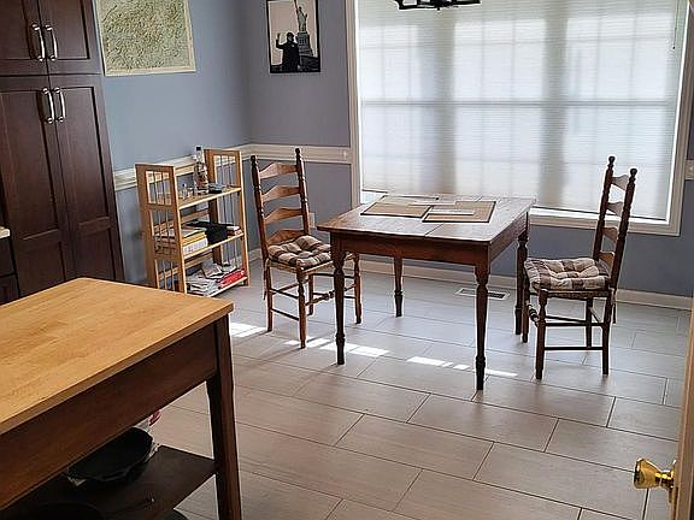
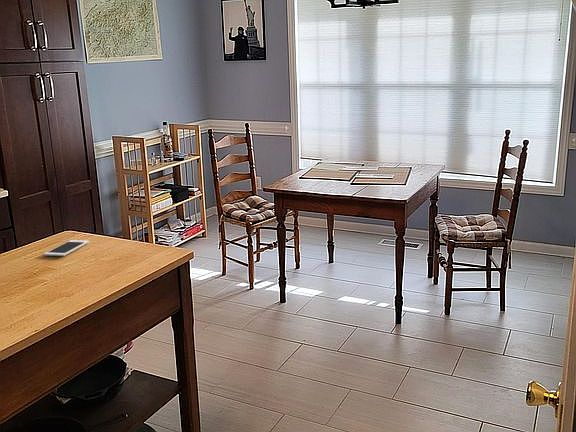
+ cell phone (67, 247)
